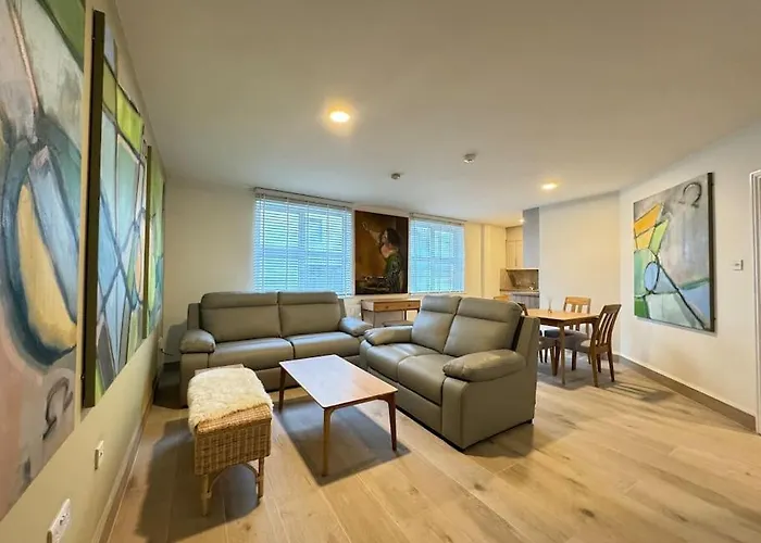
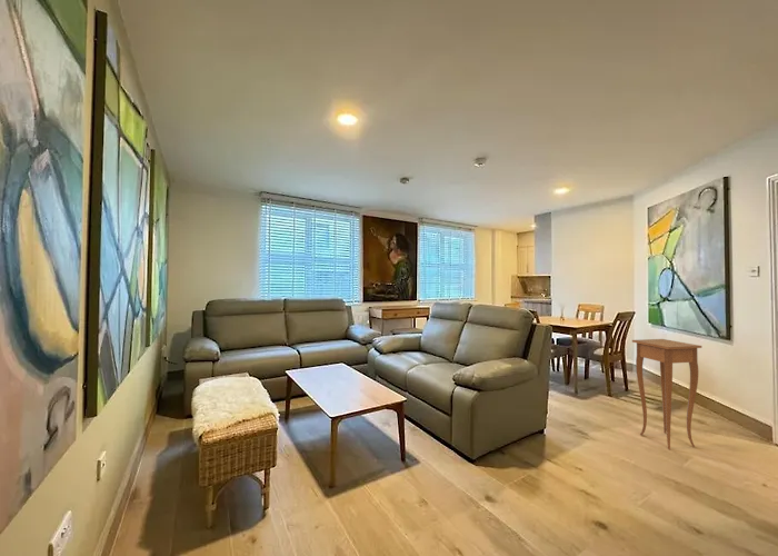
+ side table (666, 391)
